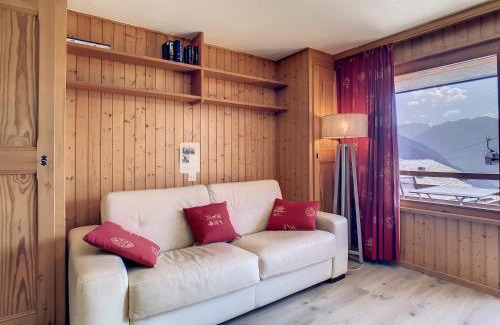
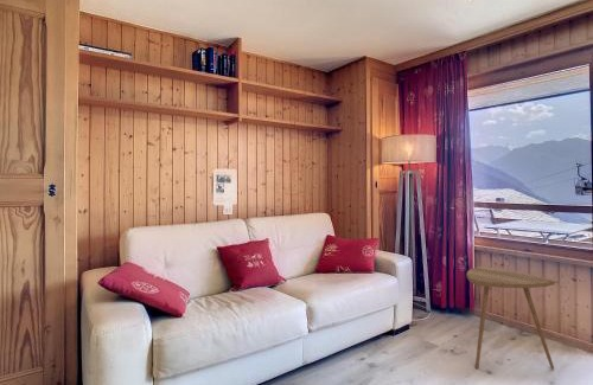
+ side table (529, 307)
